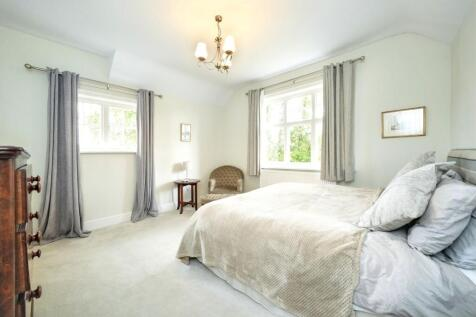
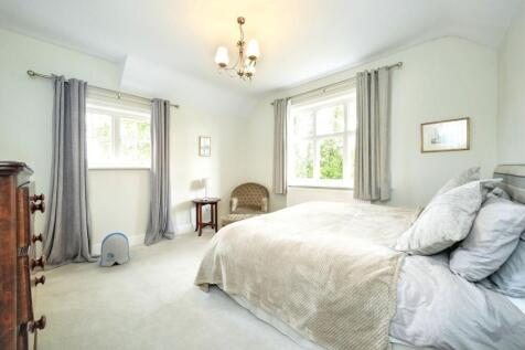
+ sun visor (115, 246)
